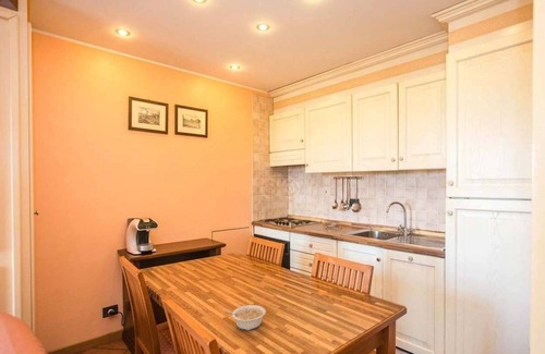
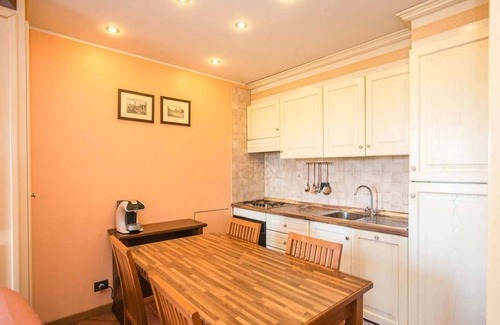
- legume (247, 317)
